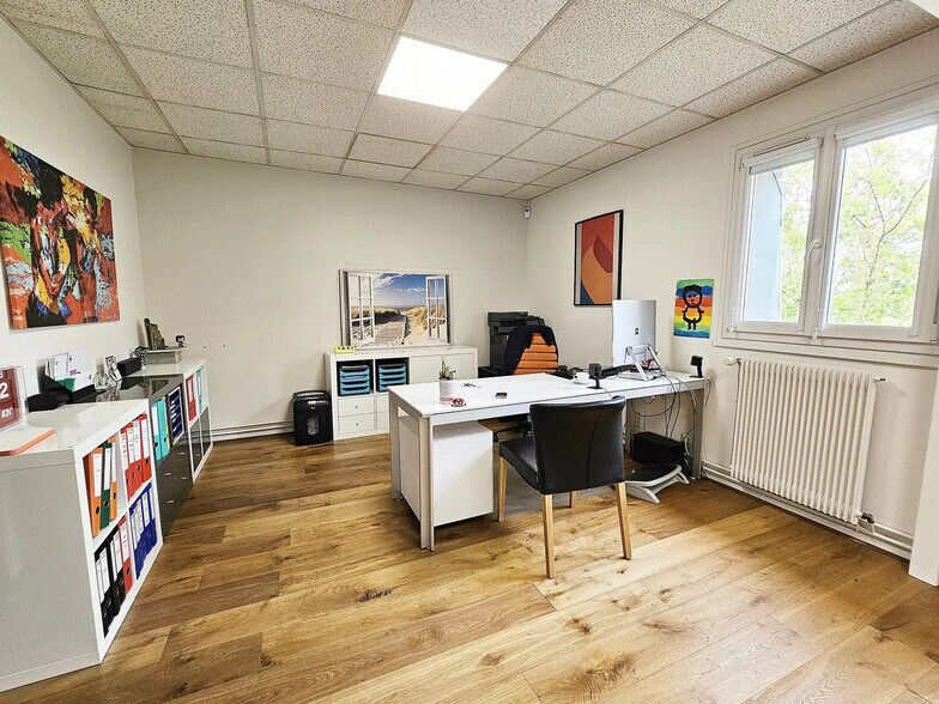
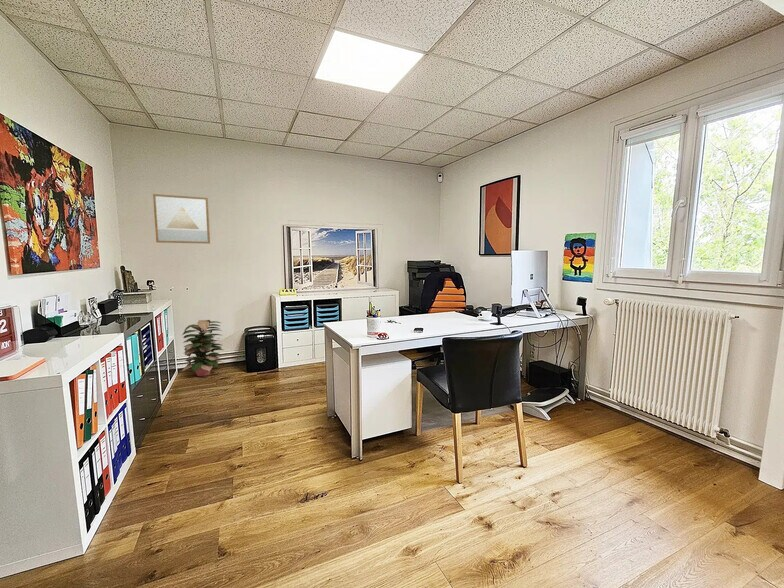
+ decorative plant (203, 347)
+ wall art (182, 219)
